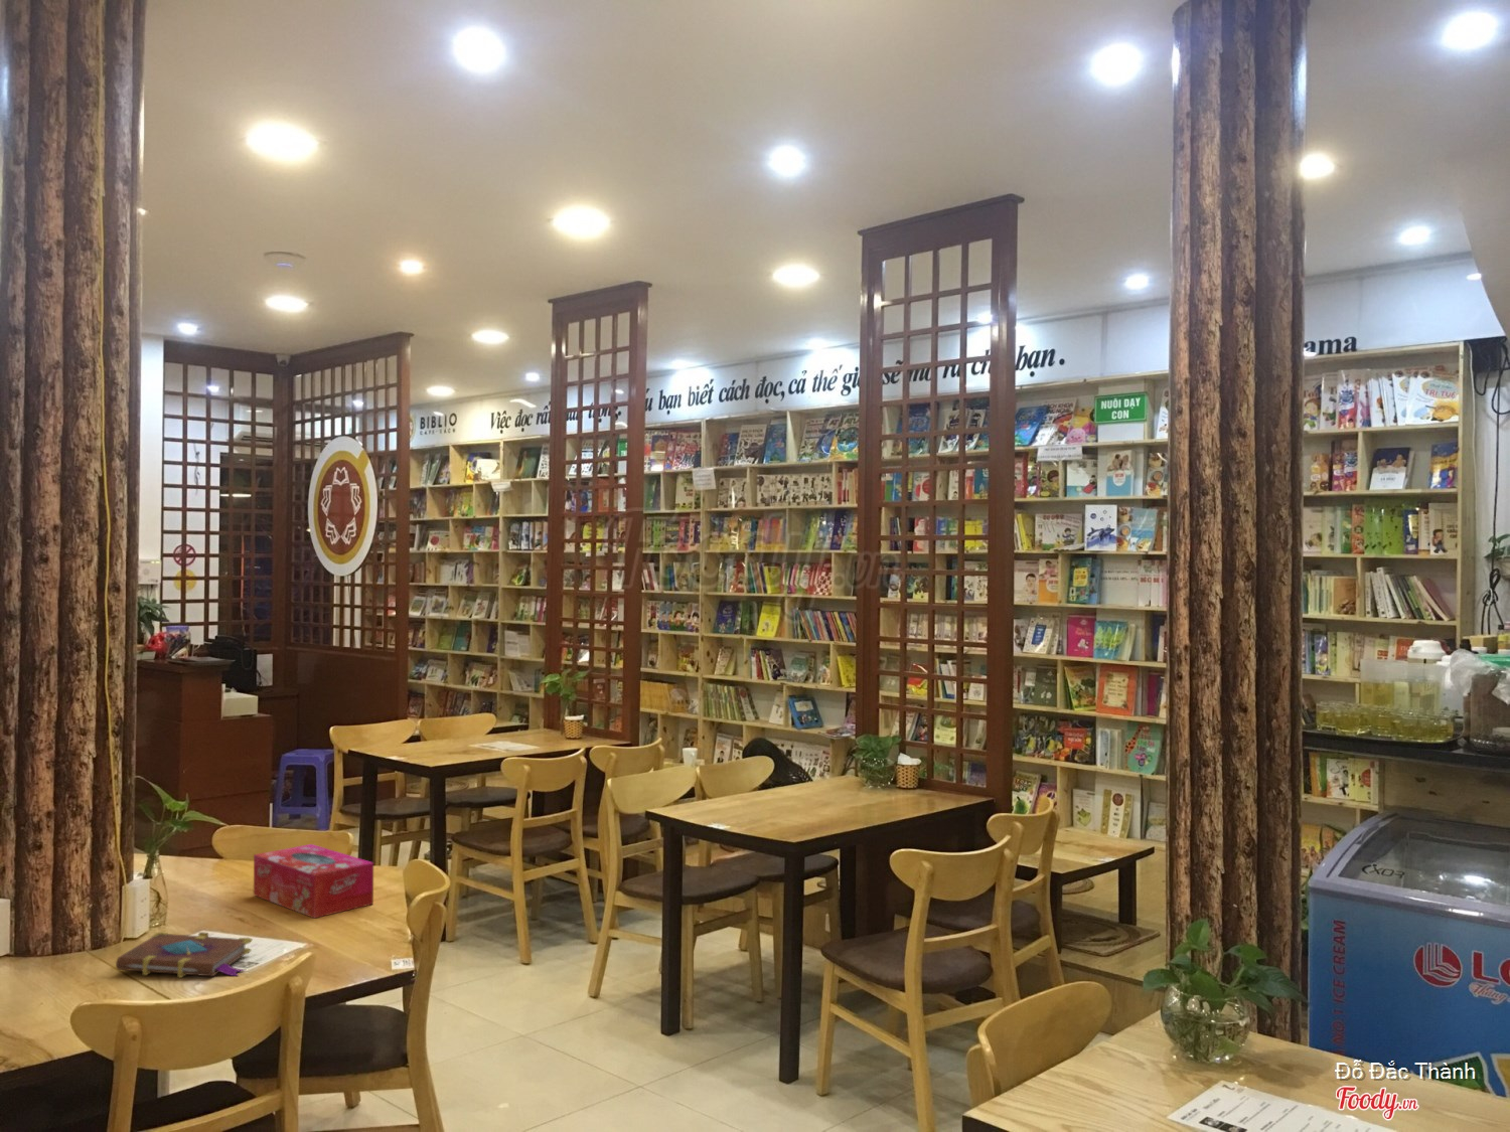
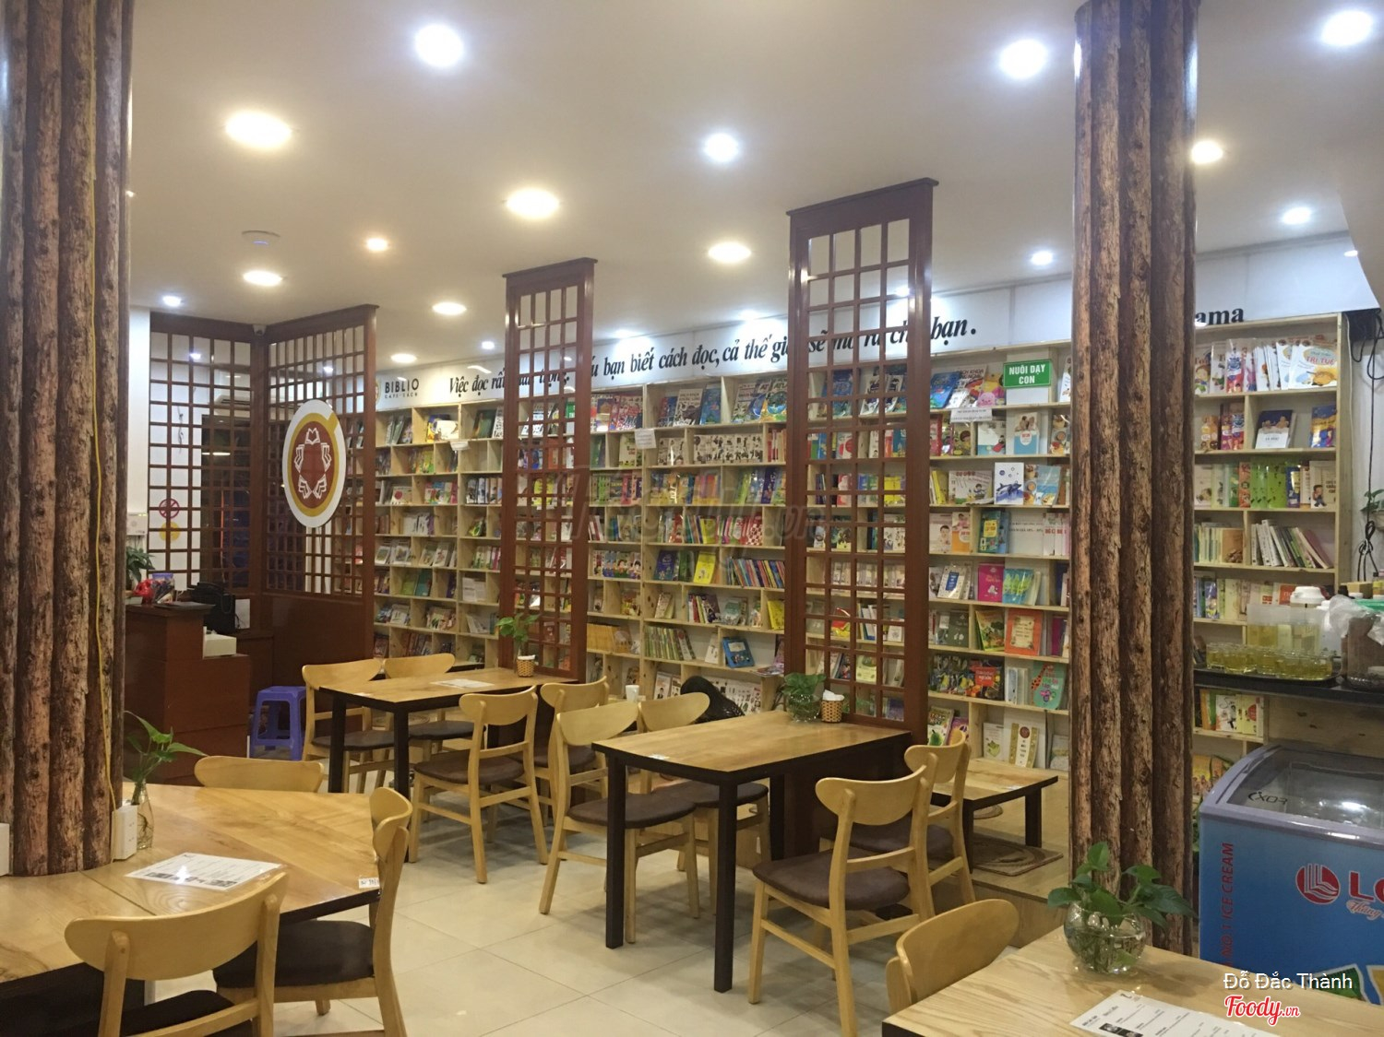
- tissue box (312, 879)
- book (195, 952)
